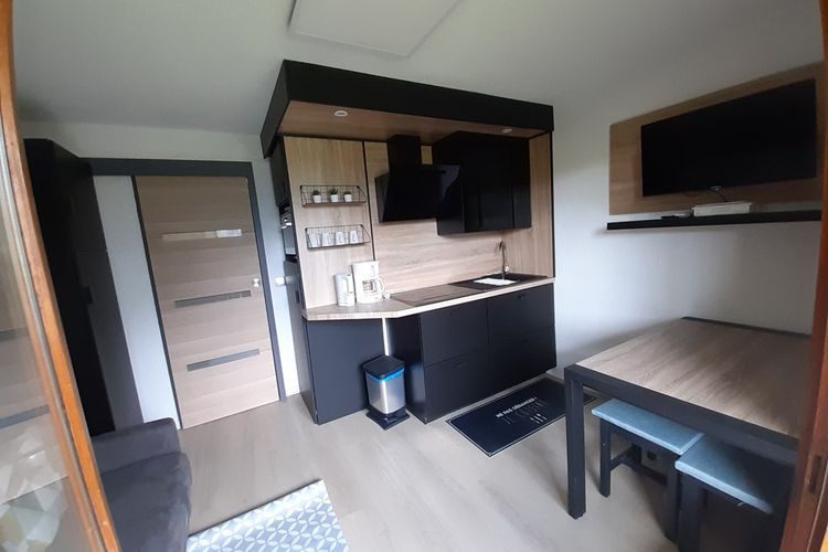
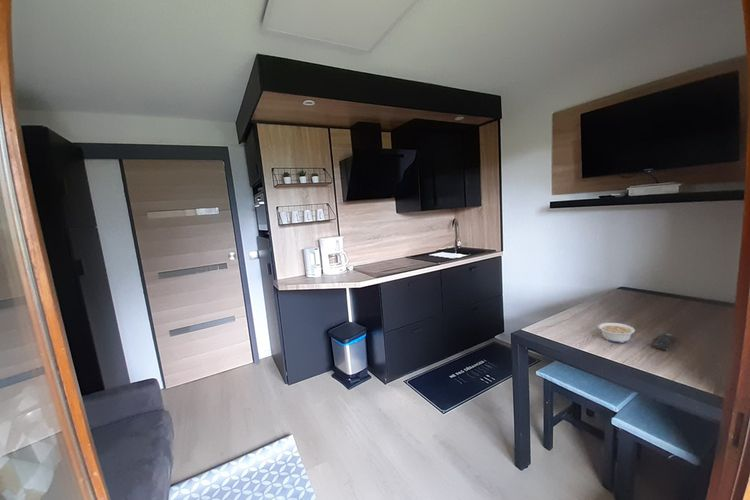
+ legume (615, 332)
+ remote control (664, 340)
